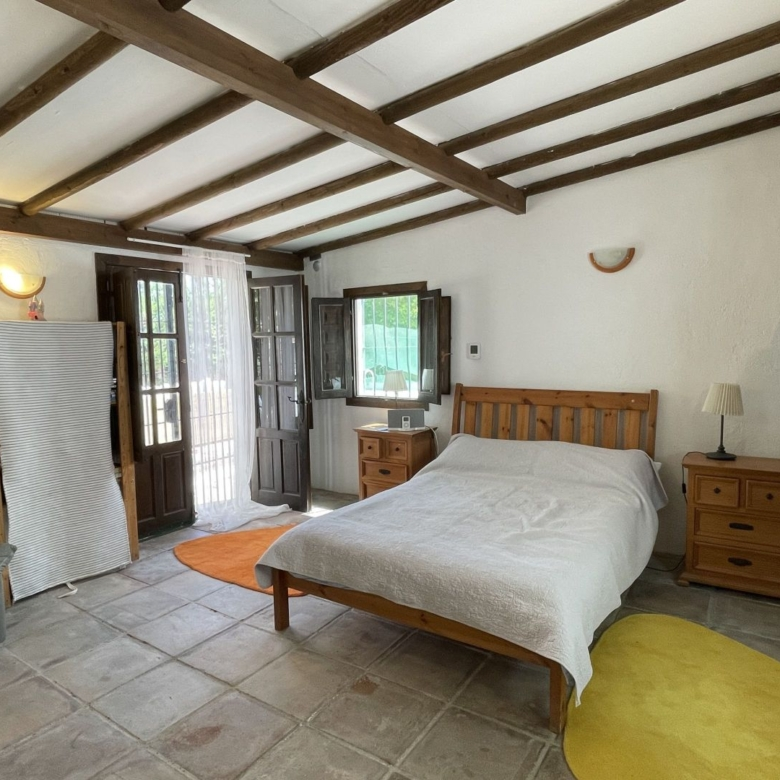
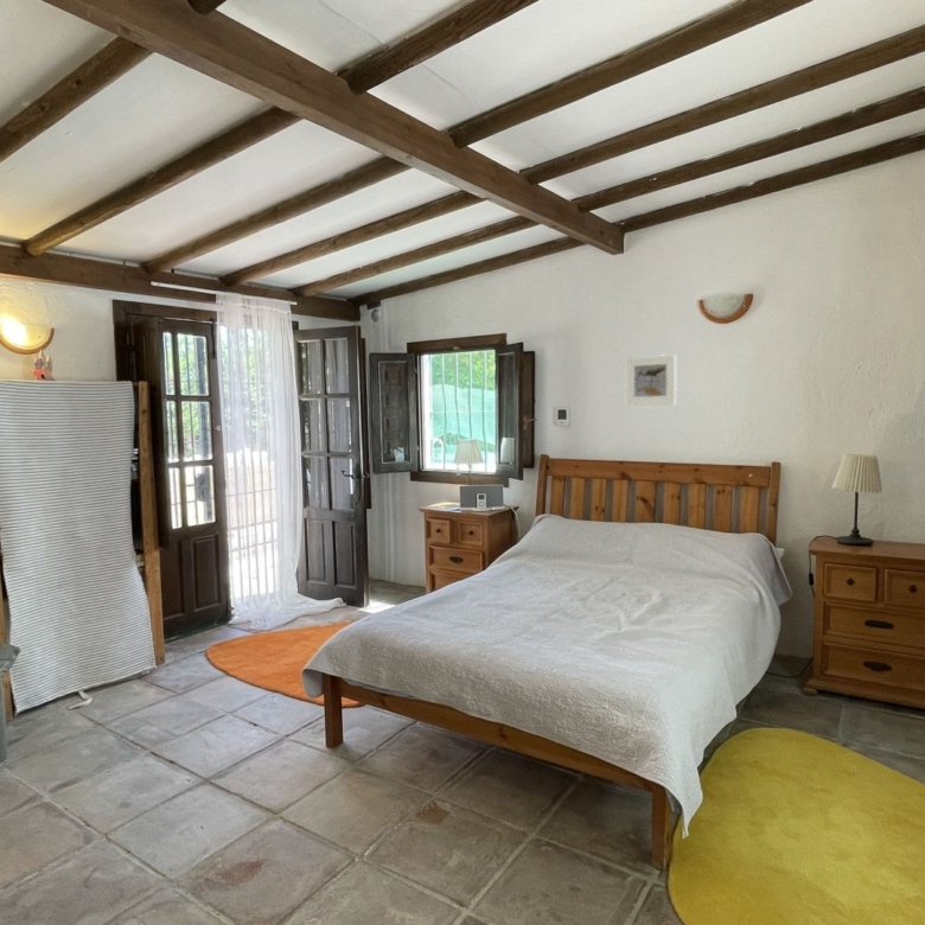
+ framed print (650, 381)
